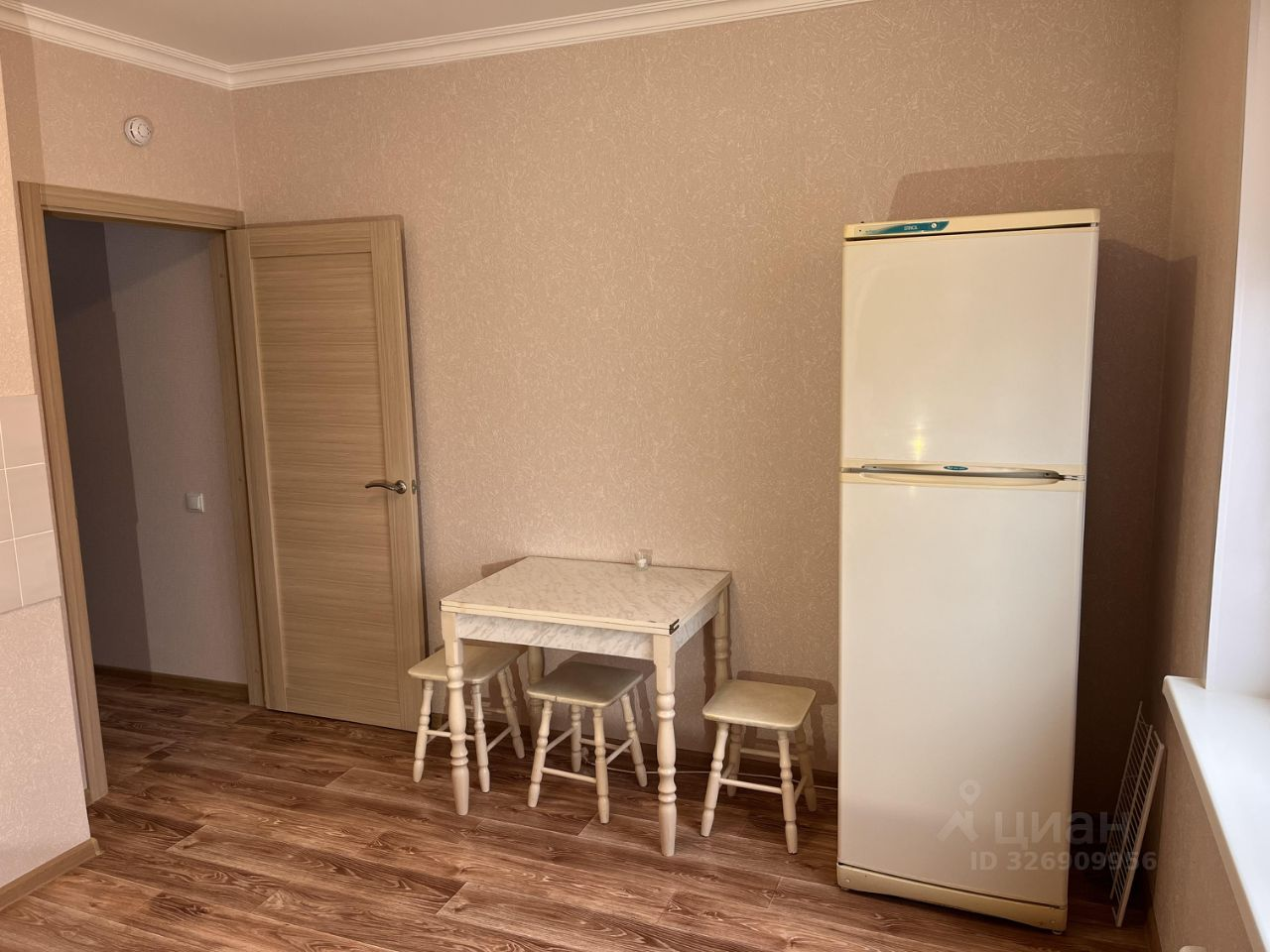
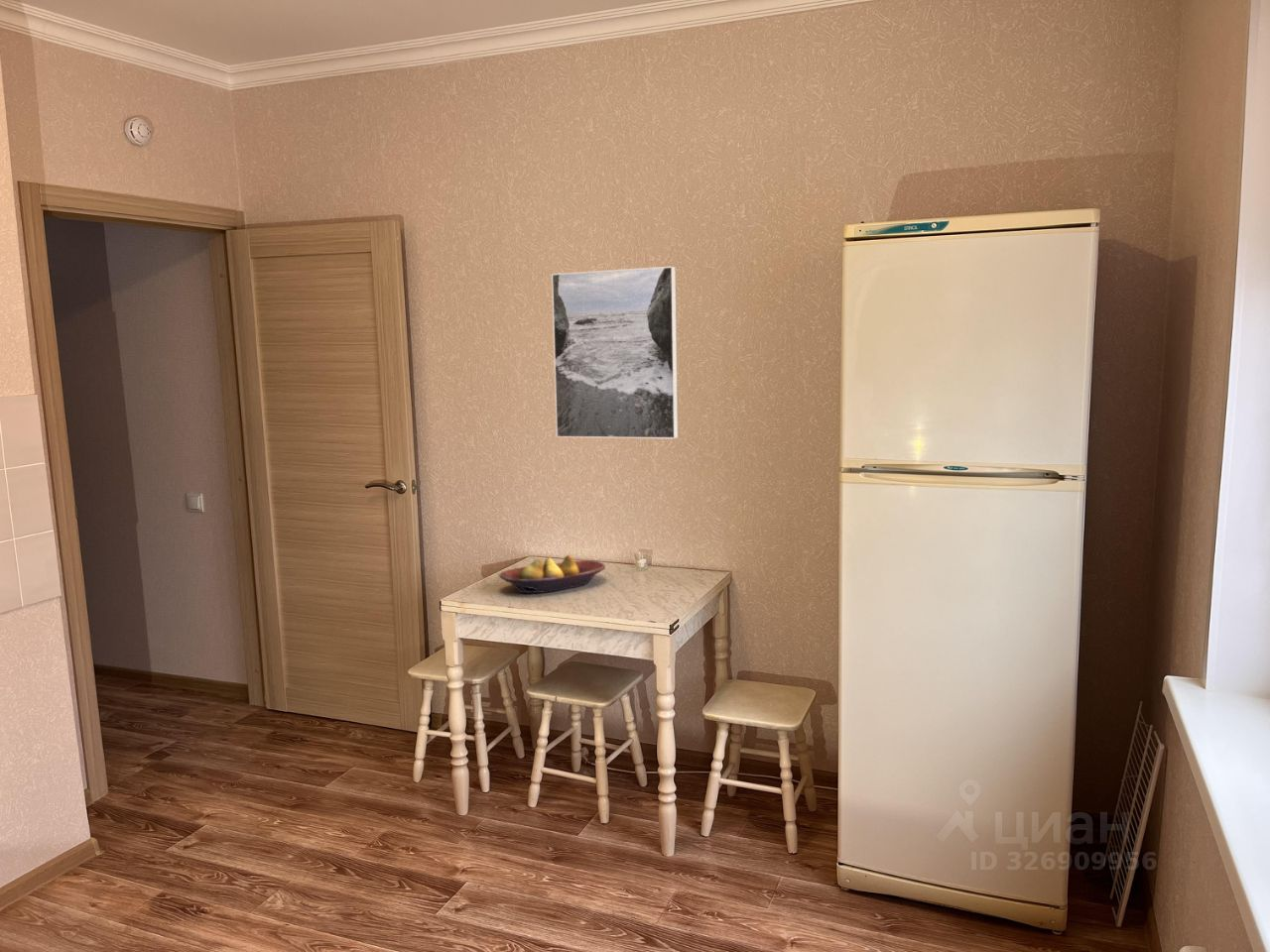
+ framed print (613, 354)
+ fruit bowl (554, 571)
